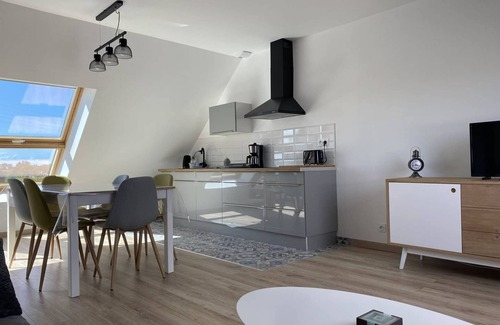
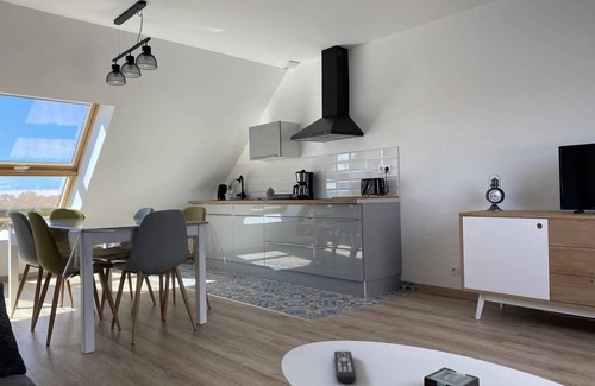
+ remote control (344, 365)
